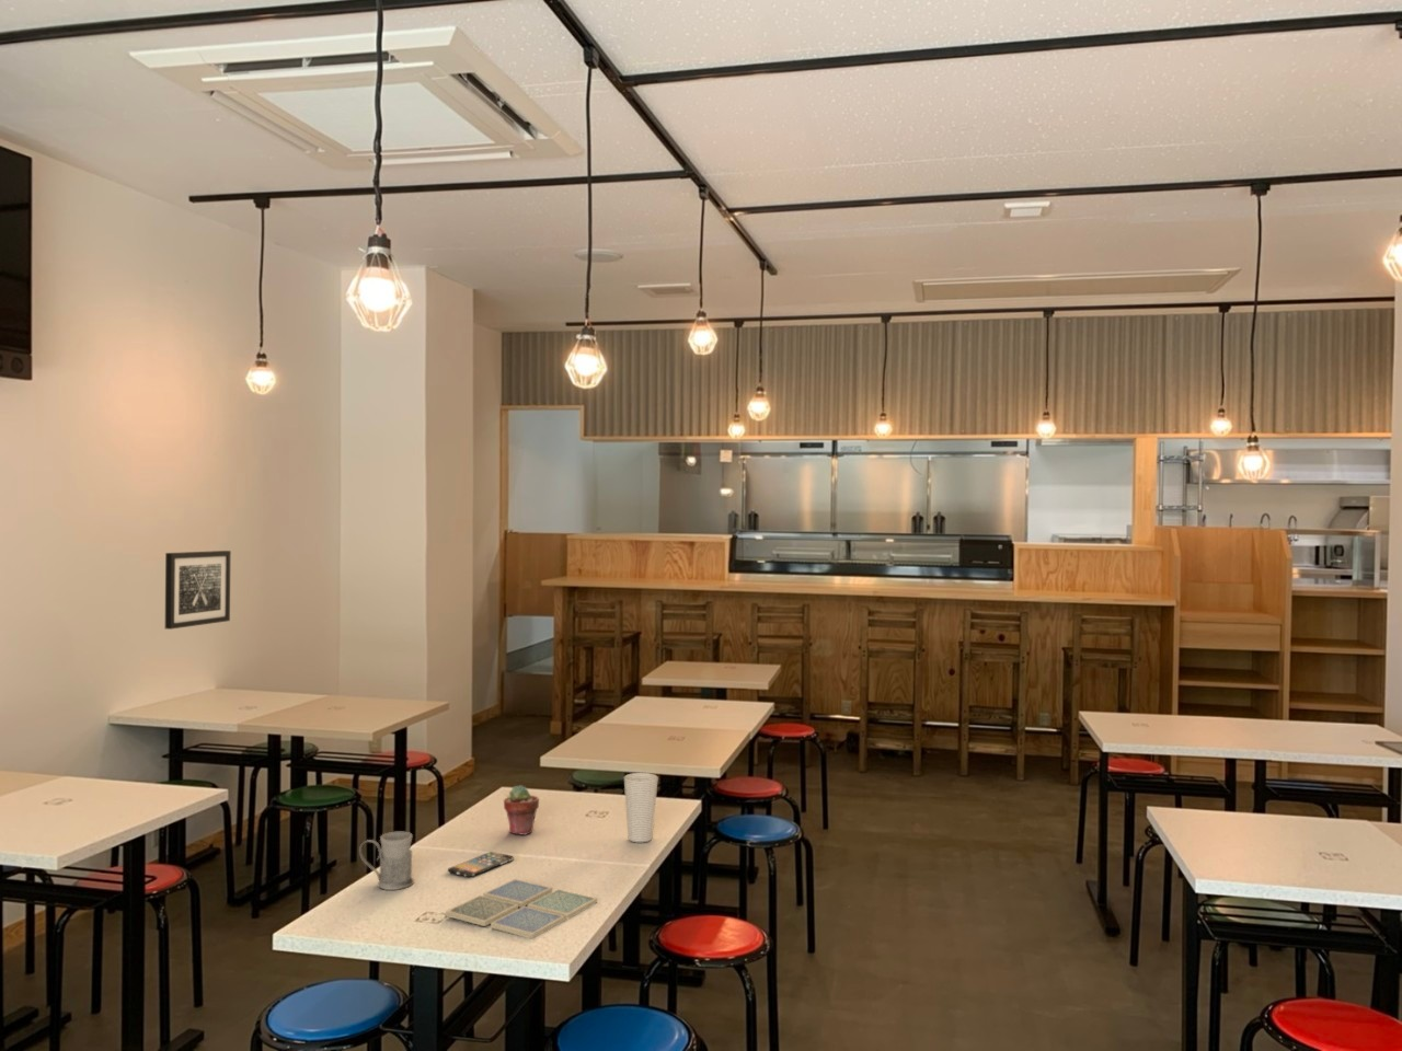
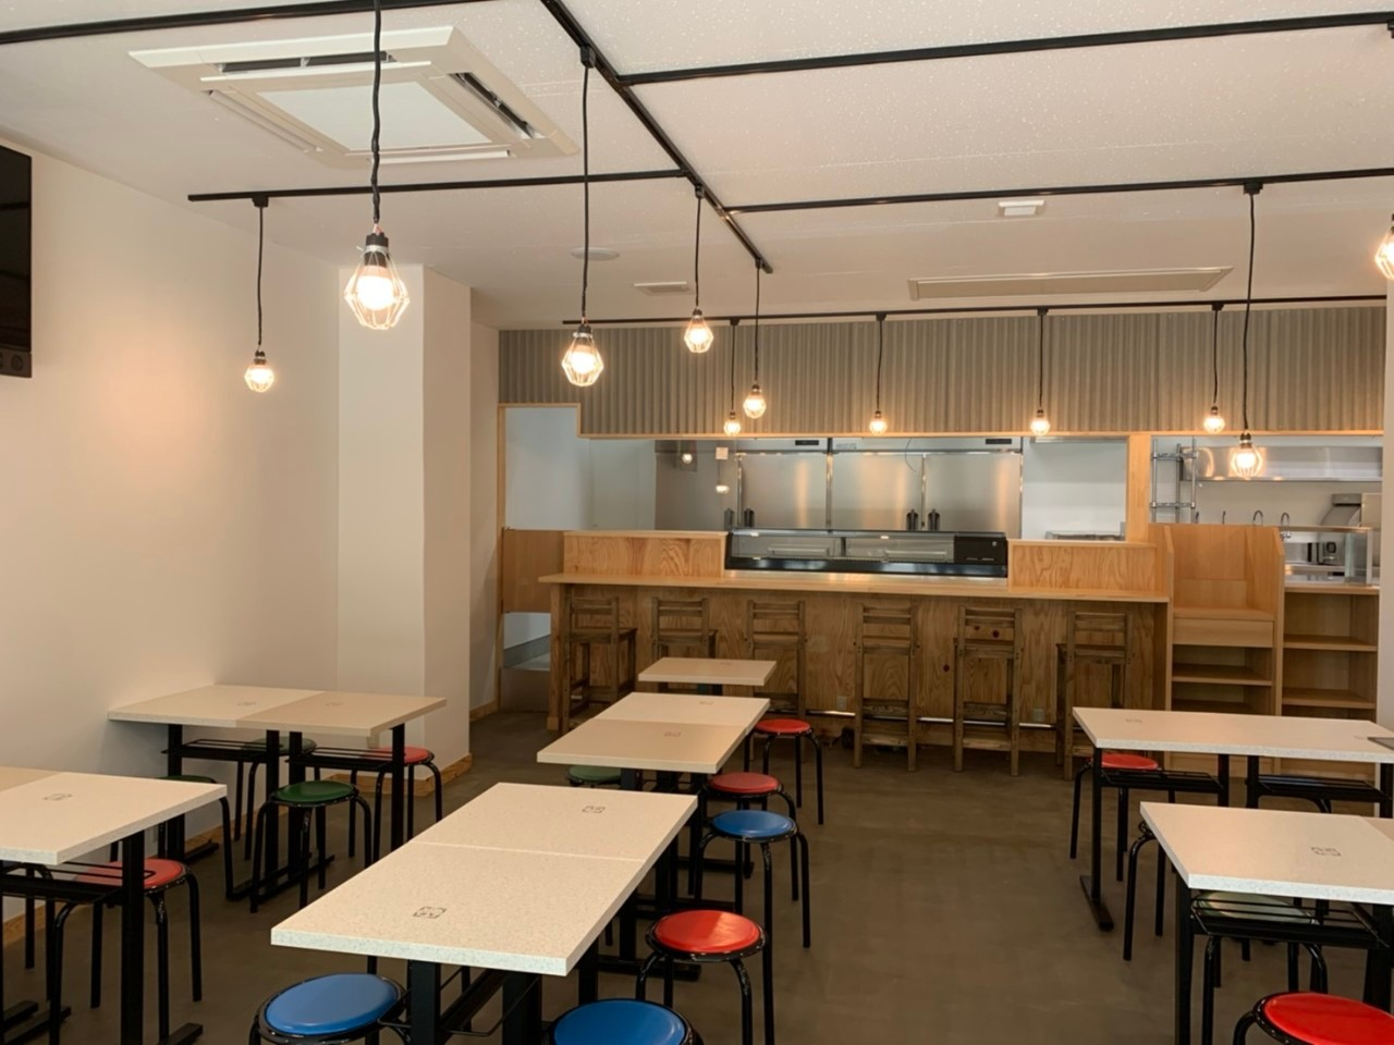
- wall art (199, 588)
- potted succulent (520, 808)
- smartphone (481, 863)
- mug (385, 859)
- drink coaster (522, 906)
- cup (639, 807)
